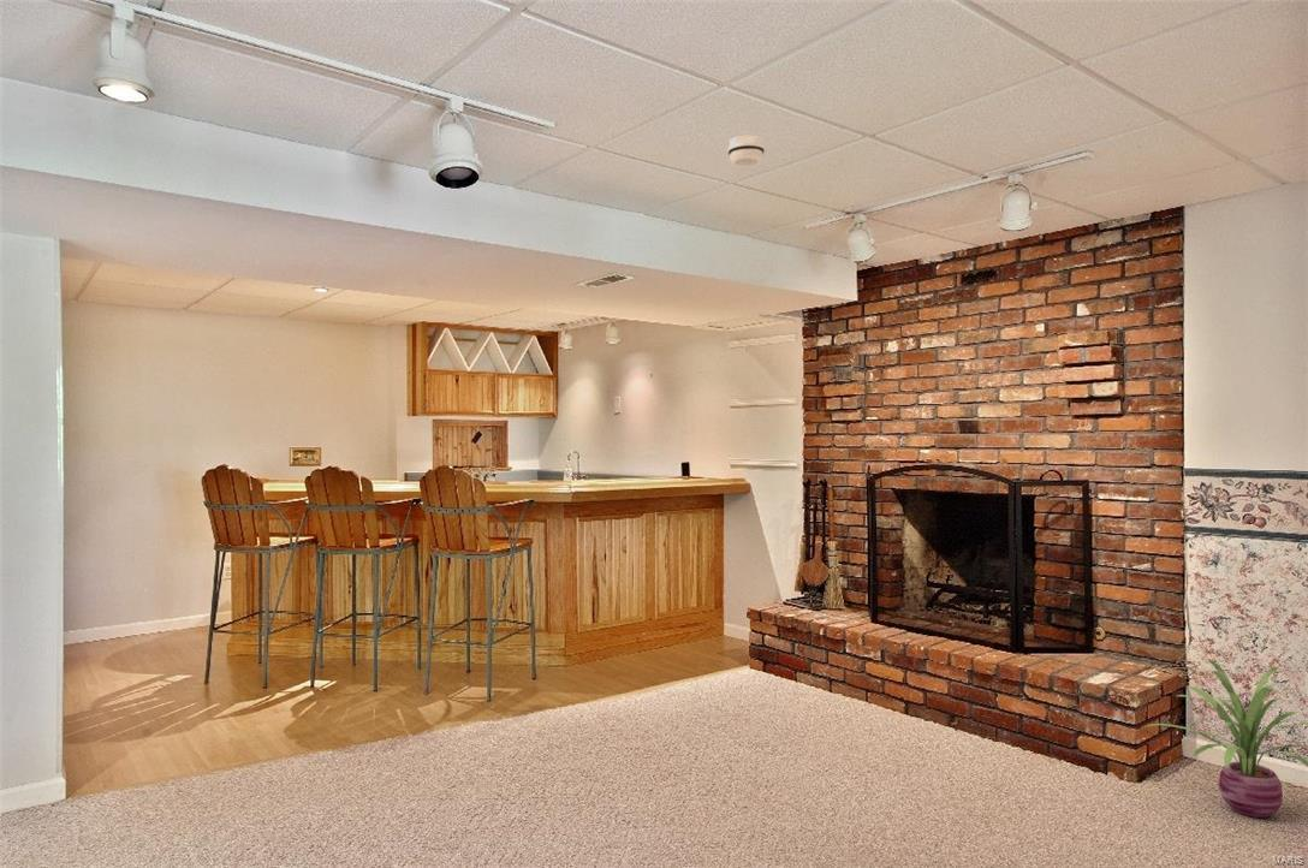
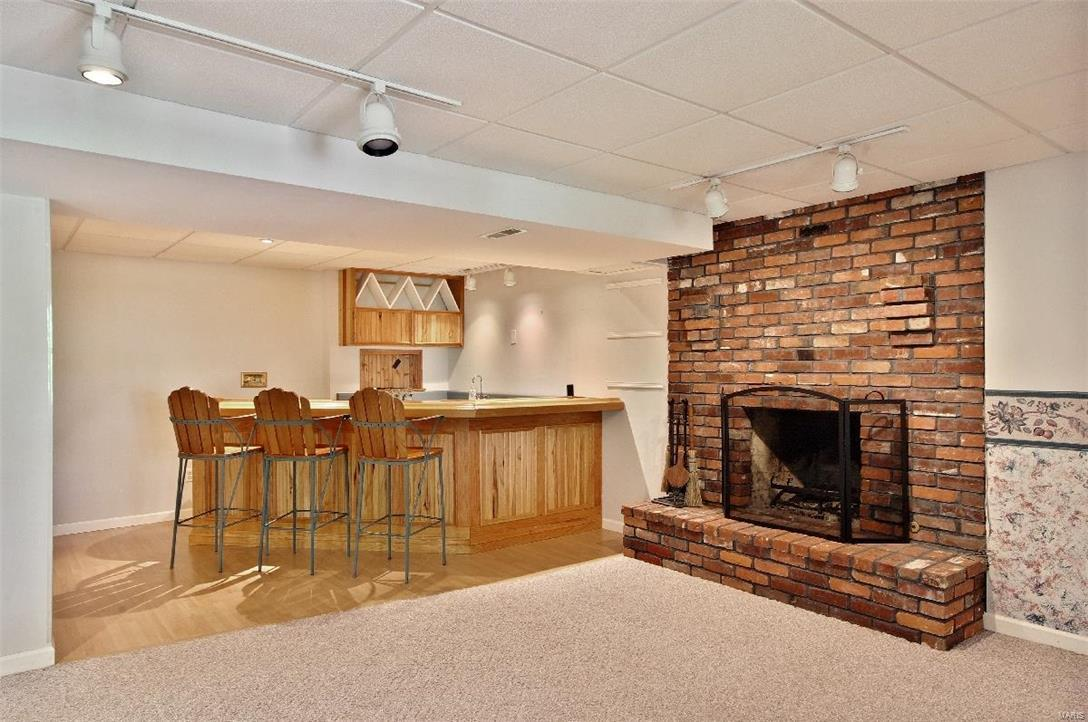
- smoke detector (745, 151)
- decorative plant (1233, 736)
